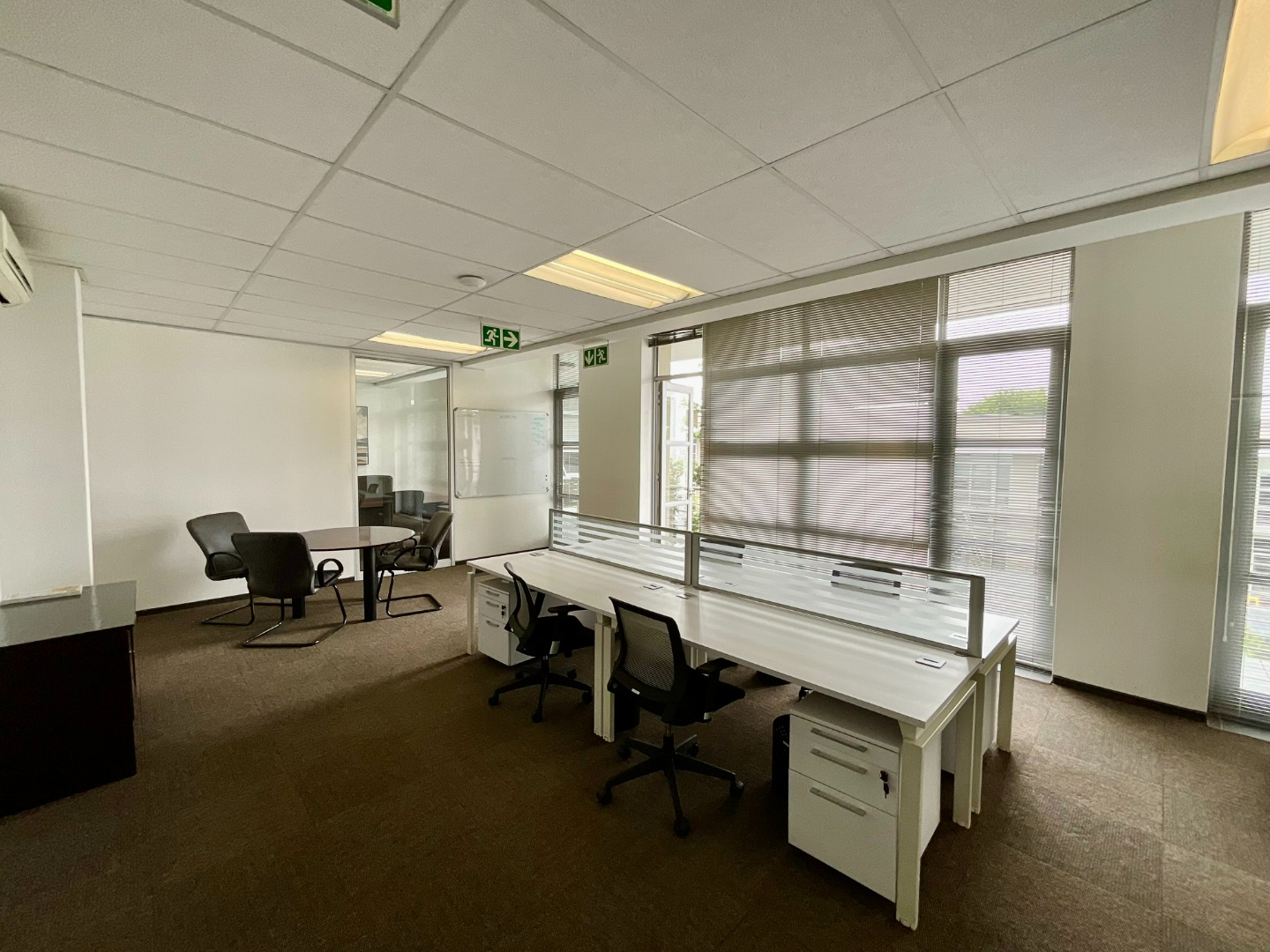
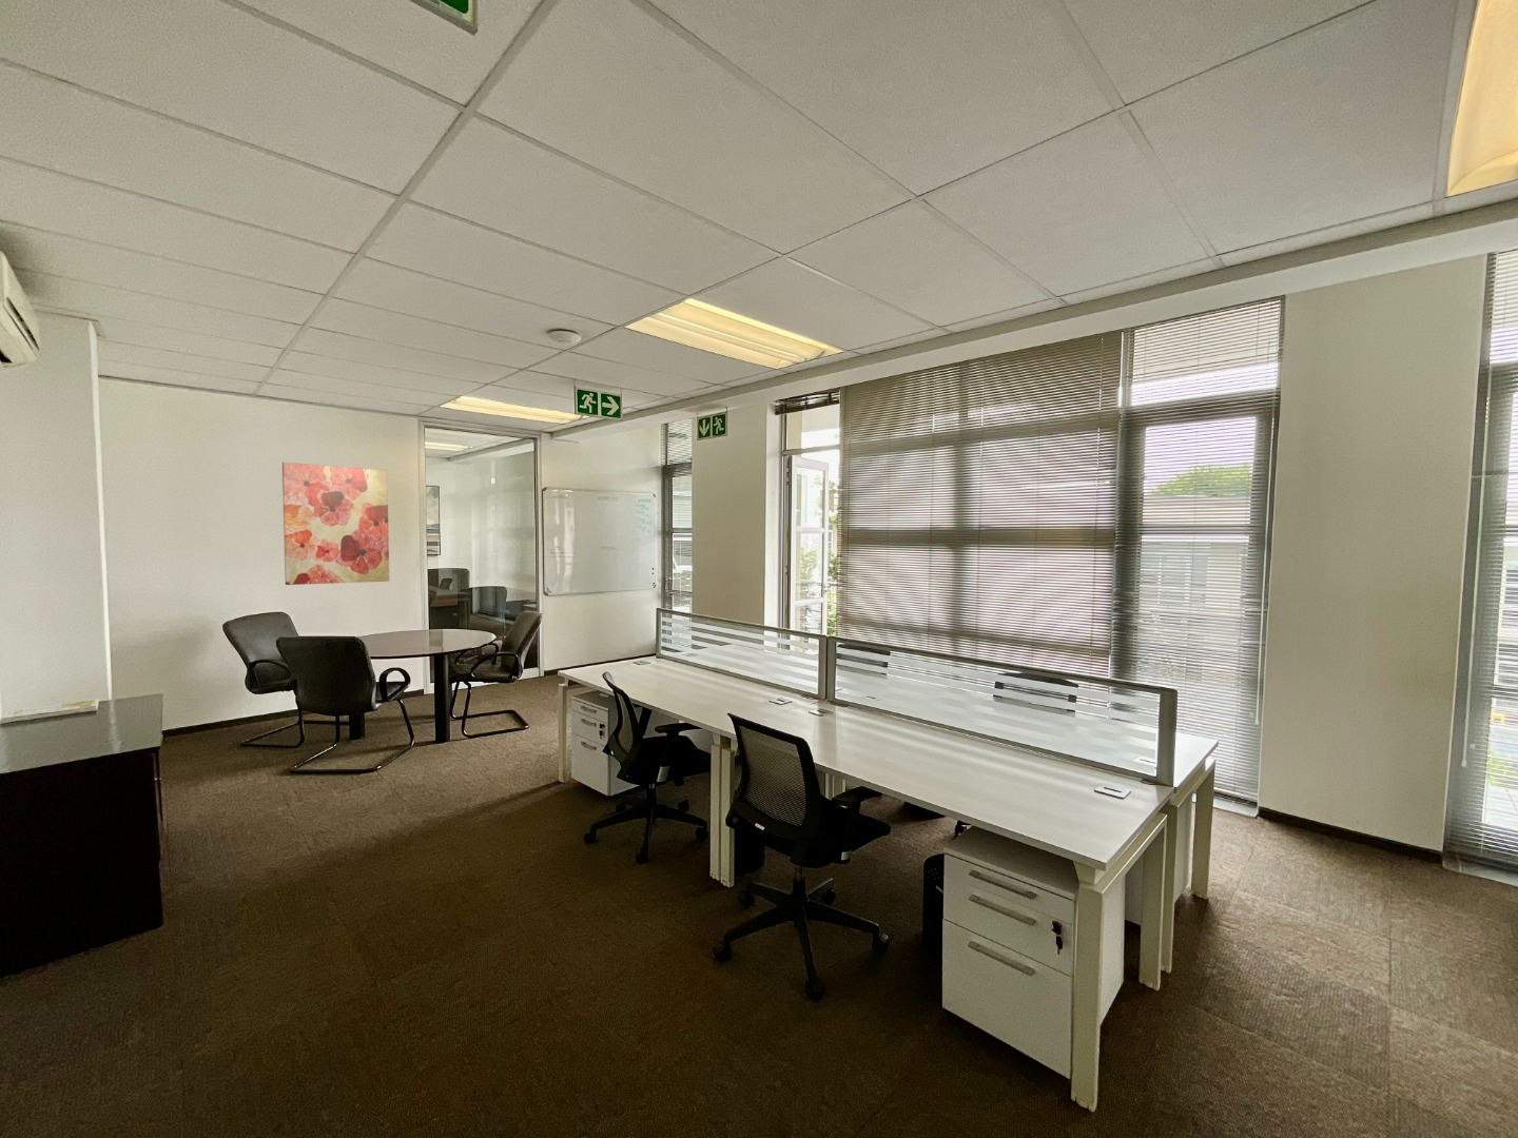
+ wall art (338, 525)
